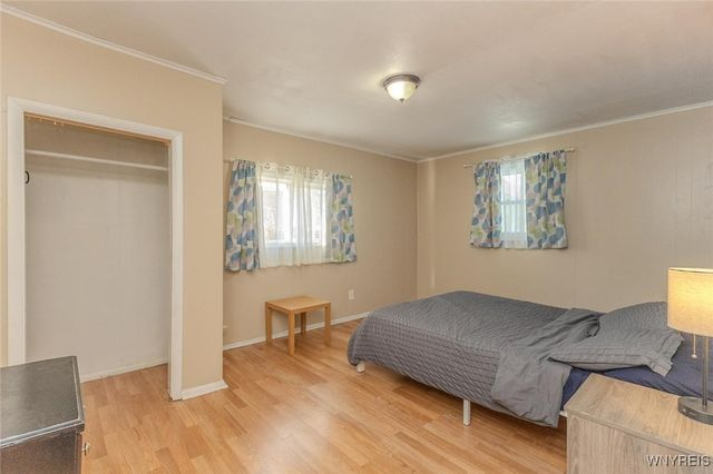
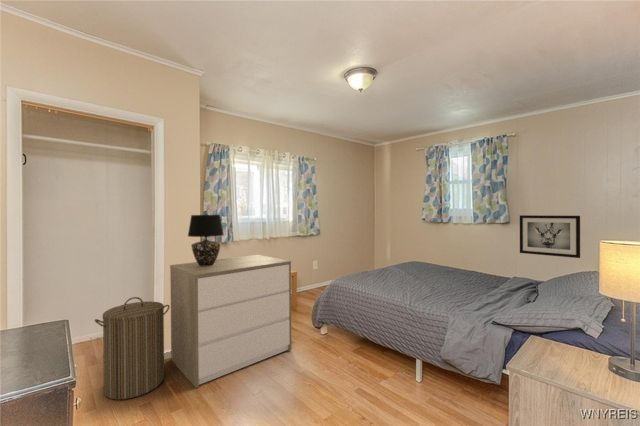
+ table lamp (206, 239)
+ laundry hamper (135, 340)
+ wall art (548, 235)
+ dresser (232, 308)
